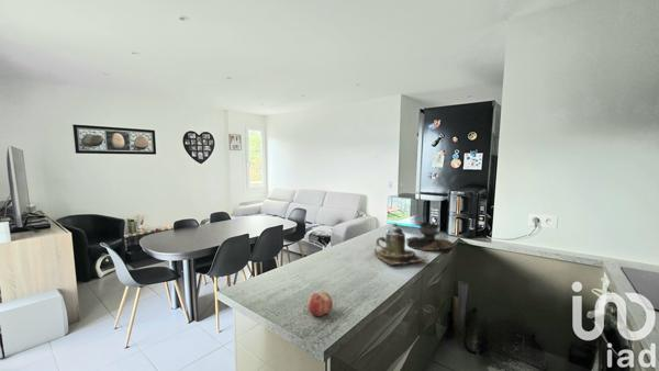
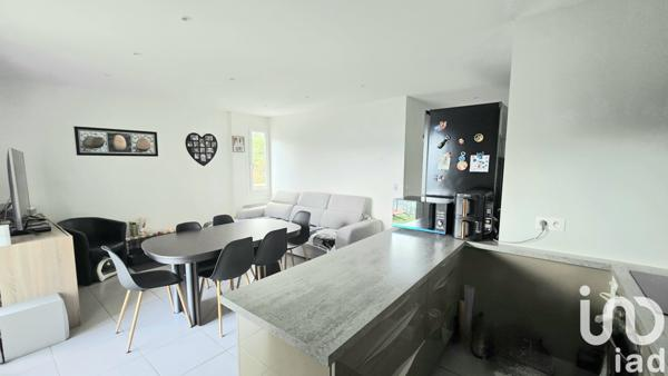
- brazier (428, 234)
- teapot (399, 241)
- fruit (320, 303)
